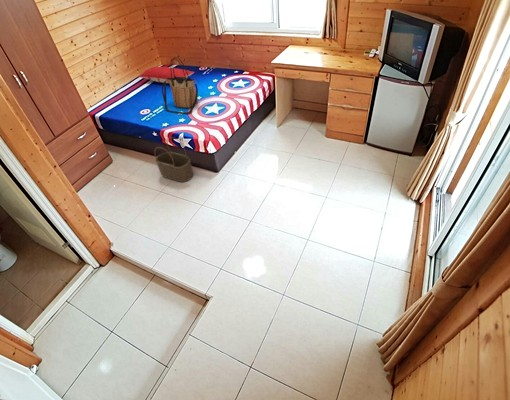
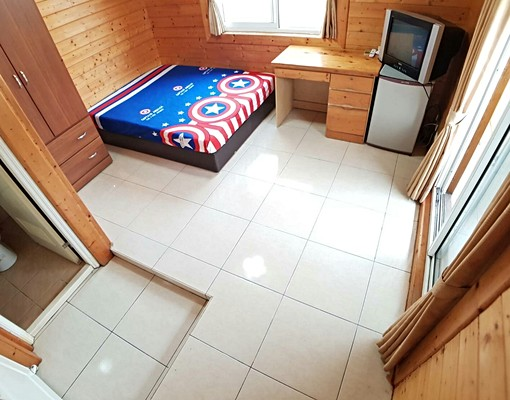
- pillow (165, 74)
- tote bag (177, 84)
- wicker basket (172, 159)
